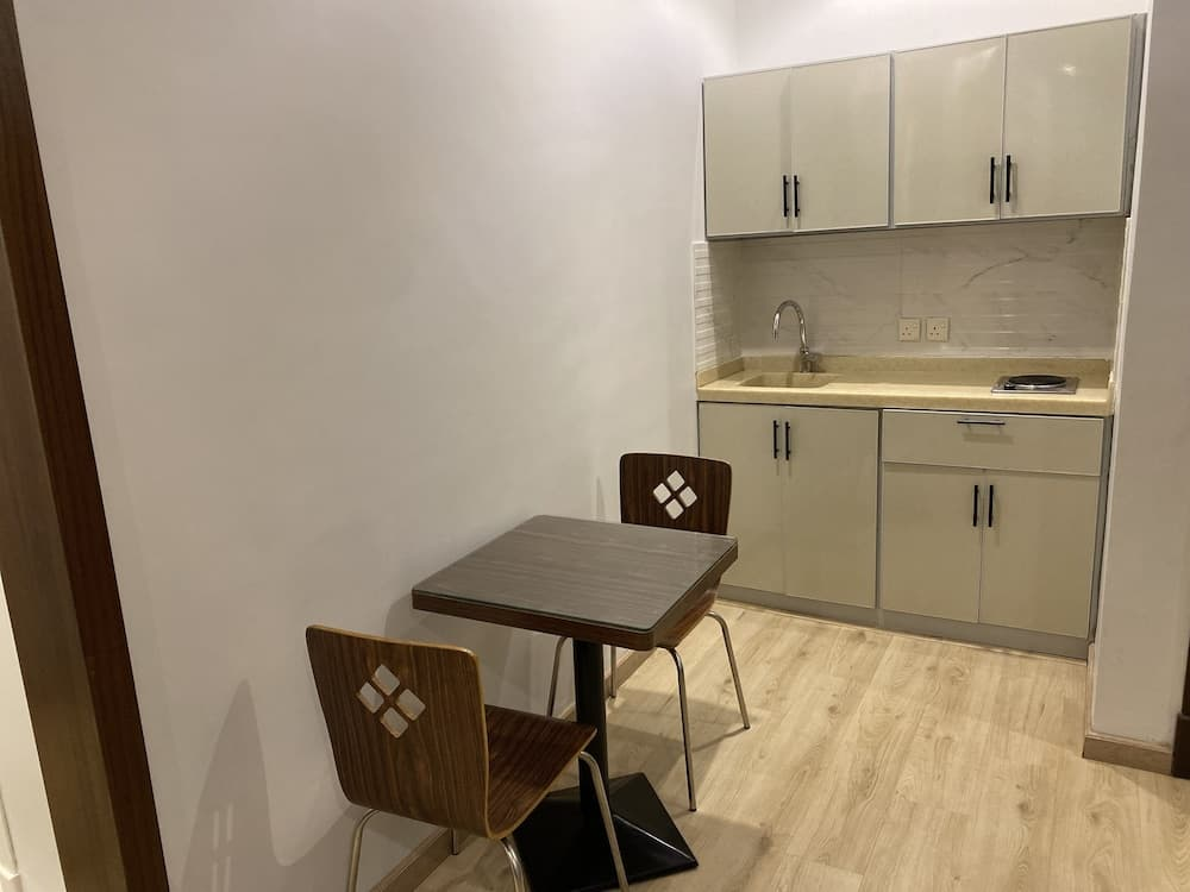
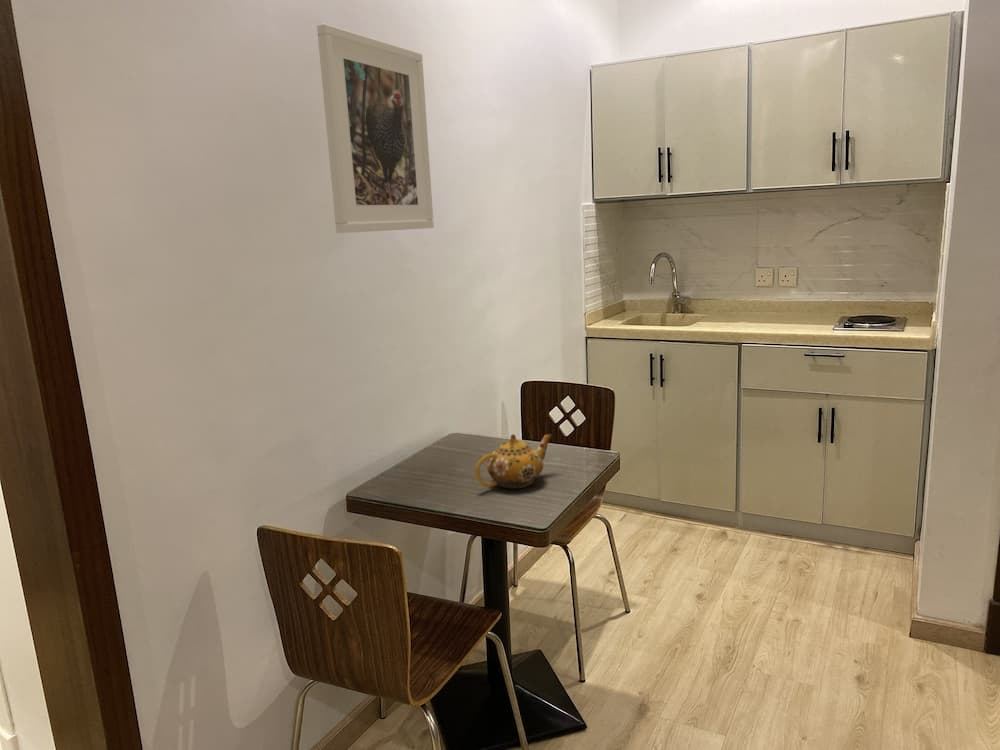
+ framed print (381, 137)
+ teapot (515, 458)
